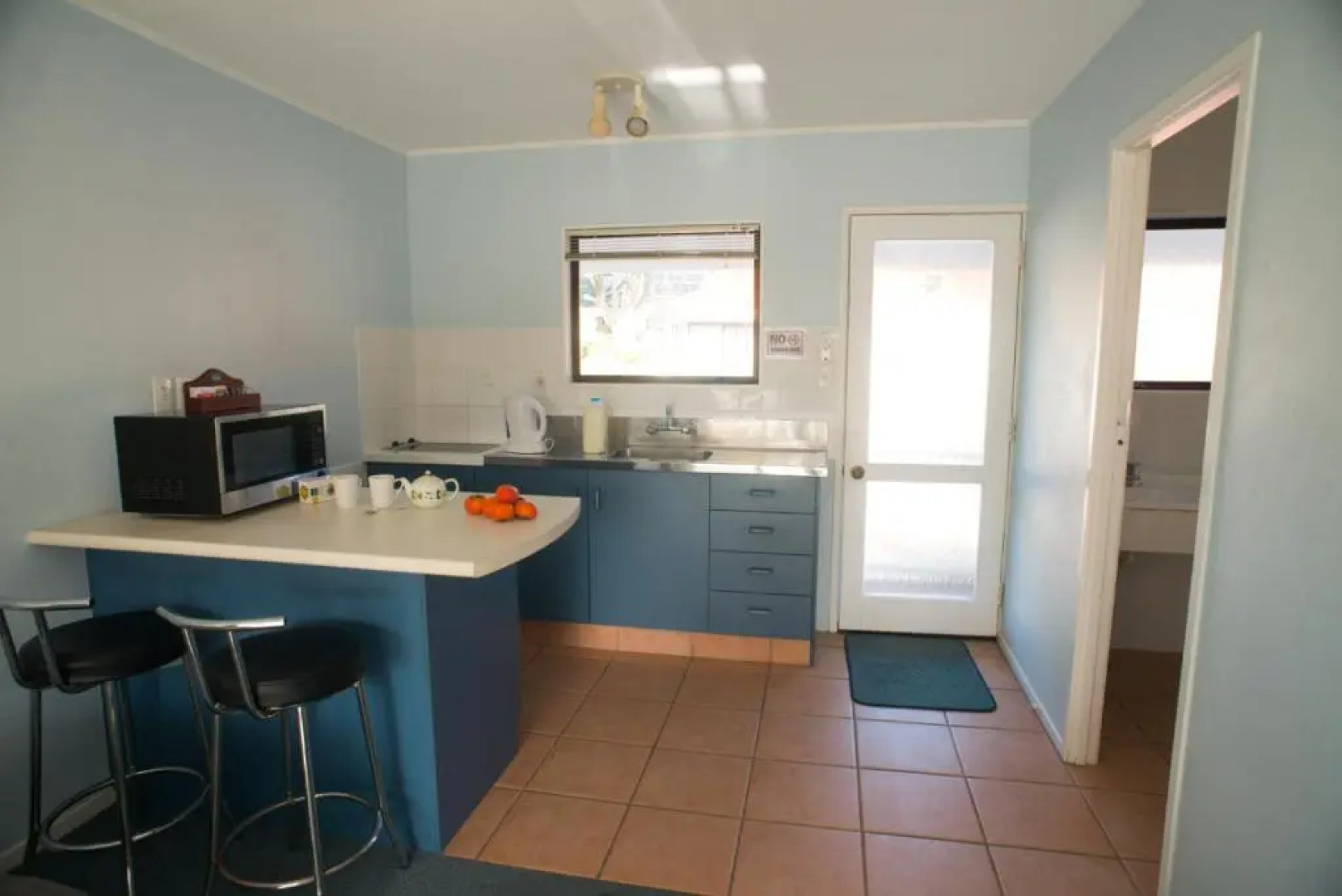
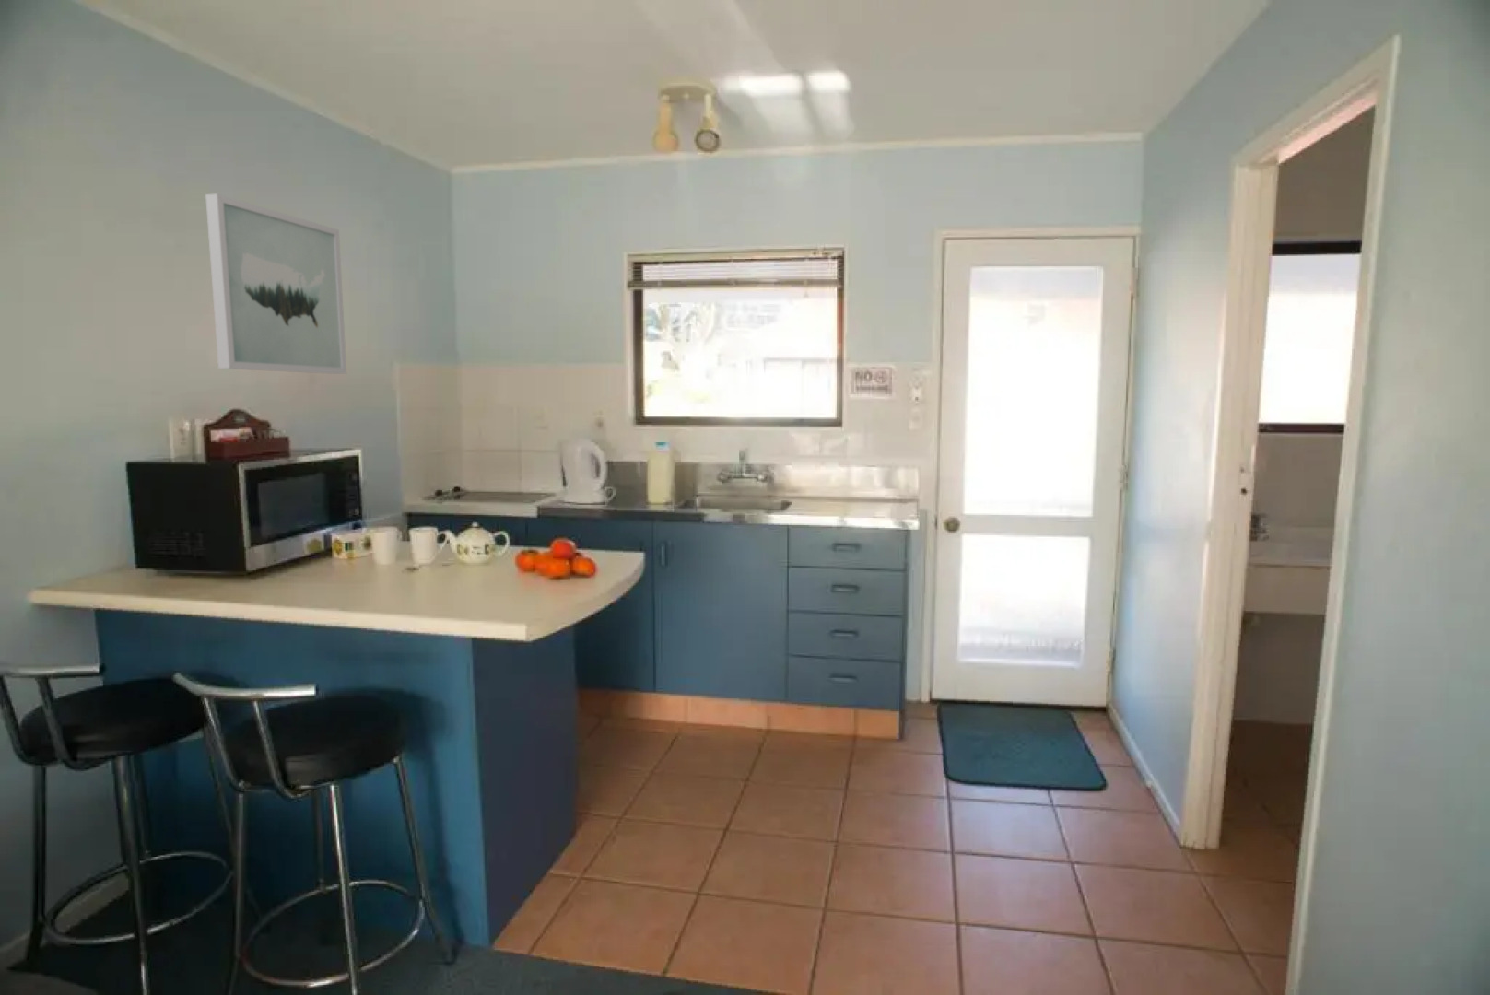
+ wall art (283, 293)
